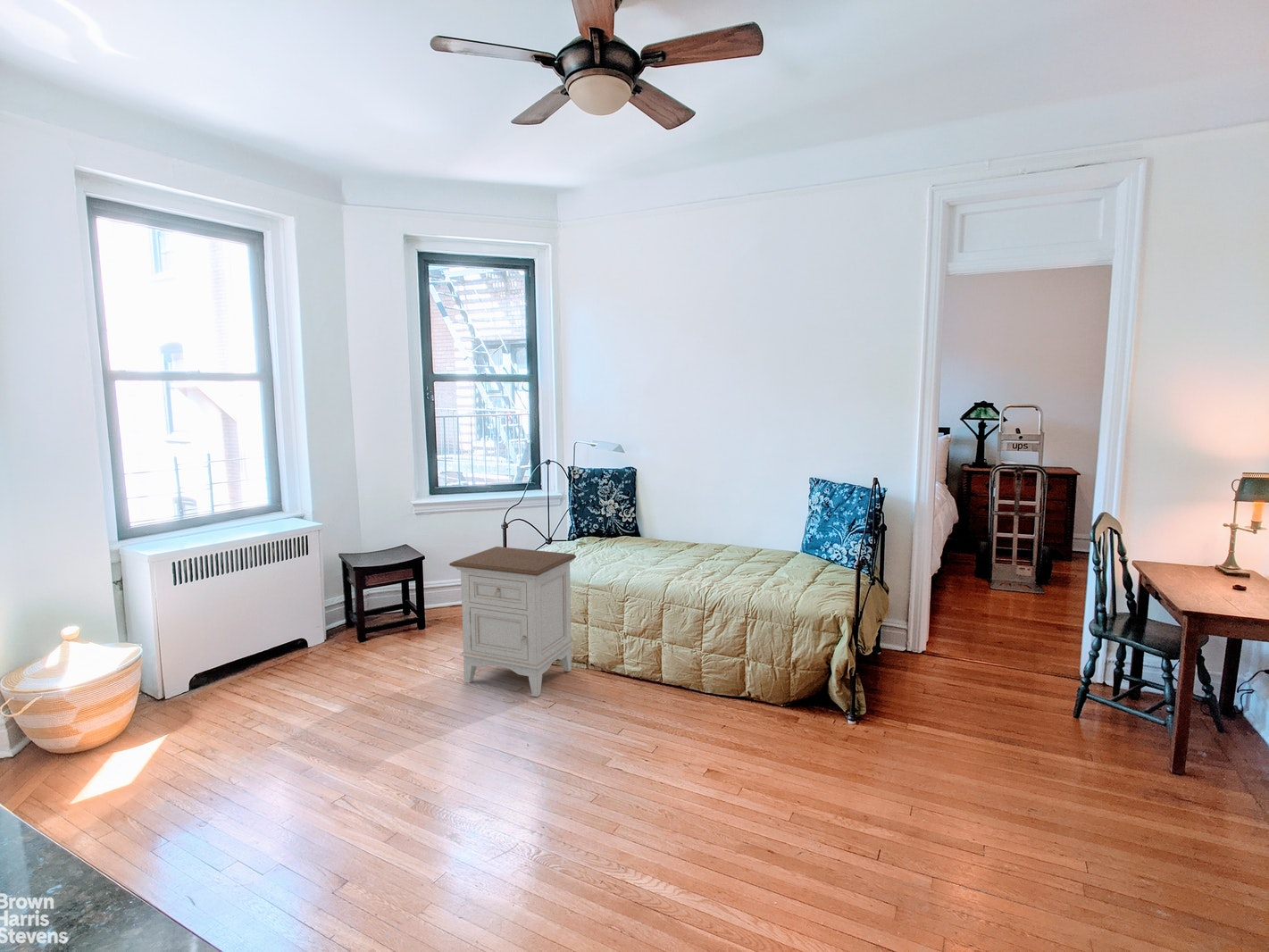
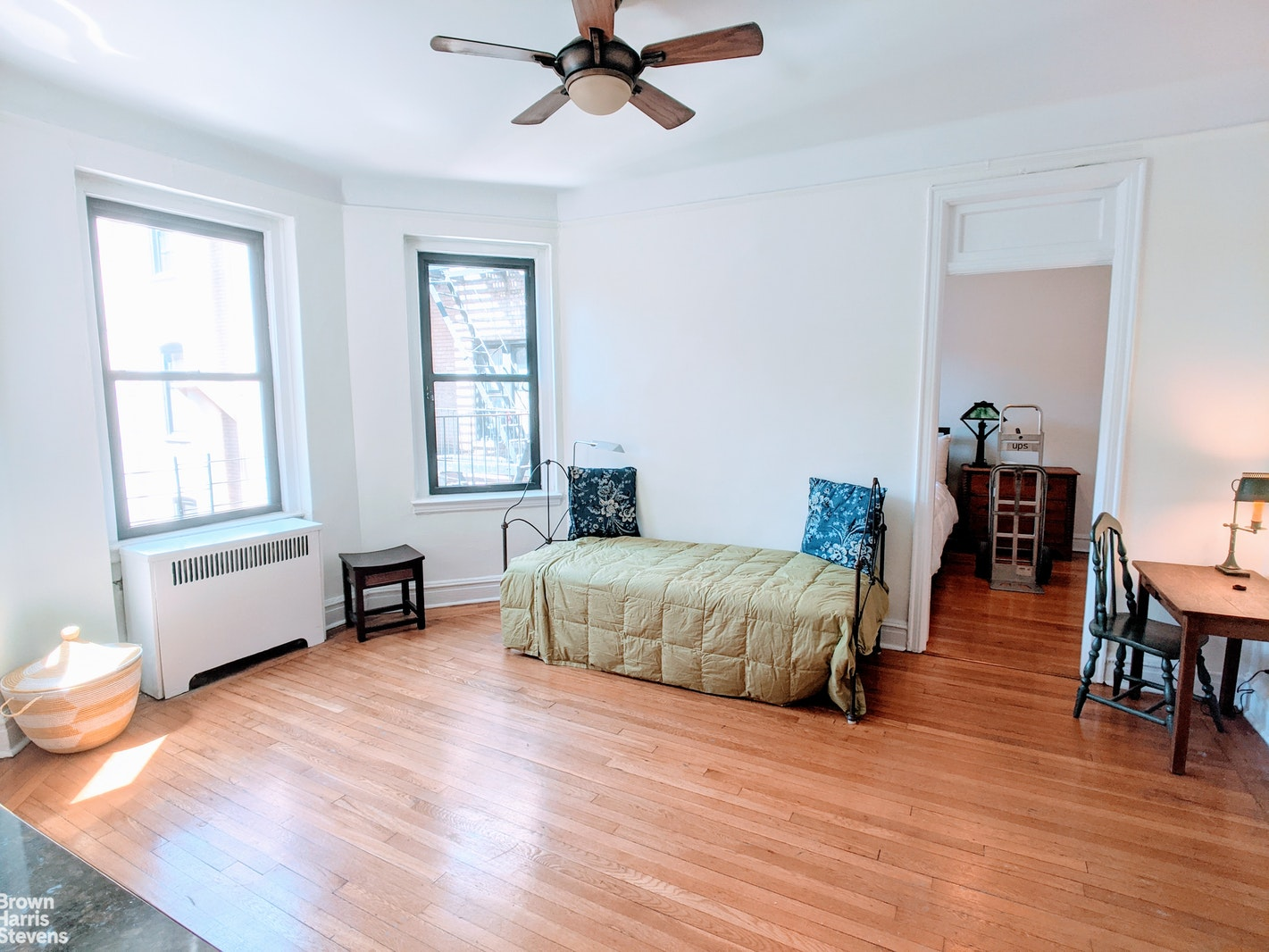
- nightstand (515, 618)
